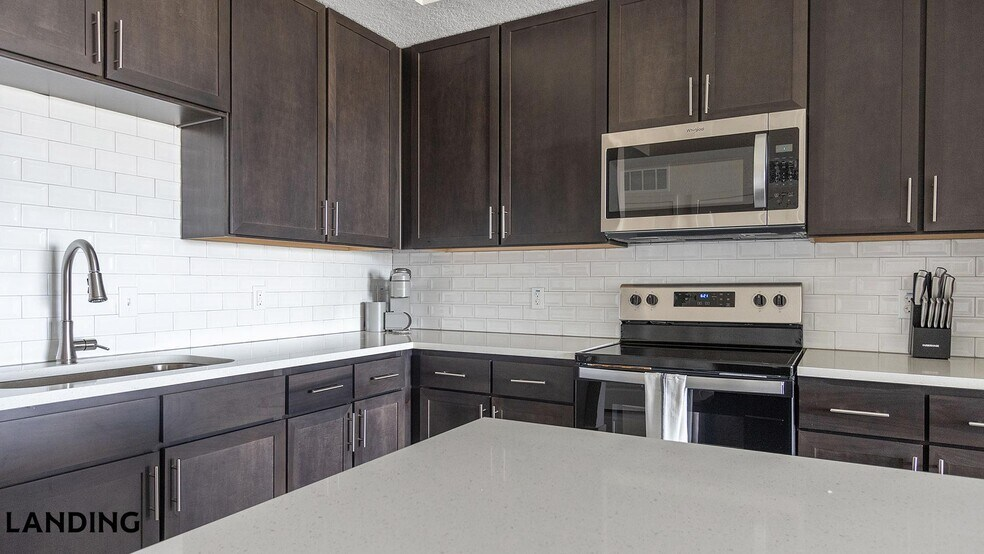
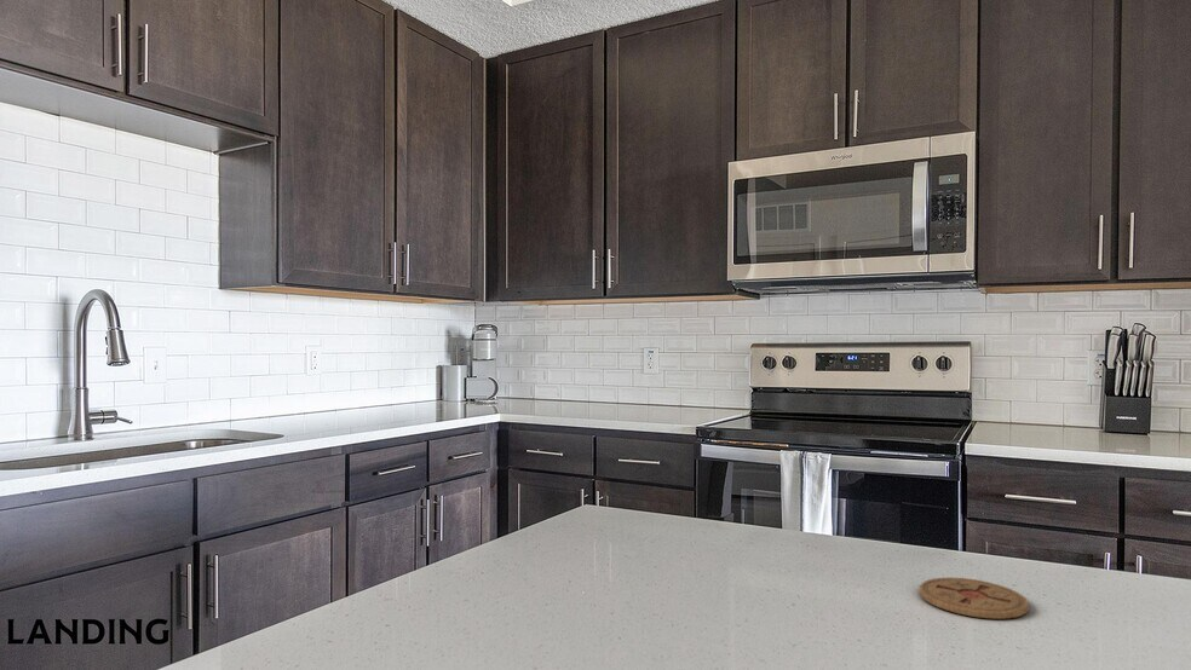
+ coaster (972, 596)
